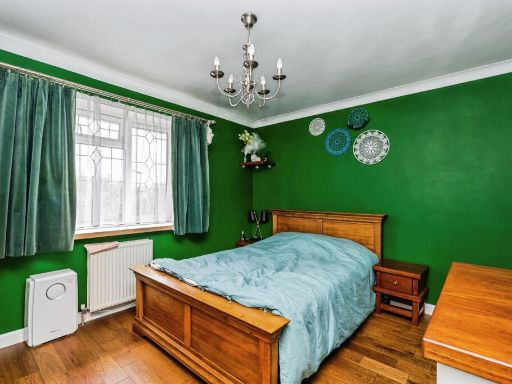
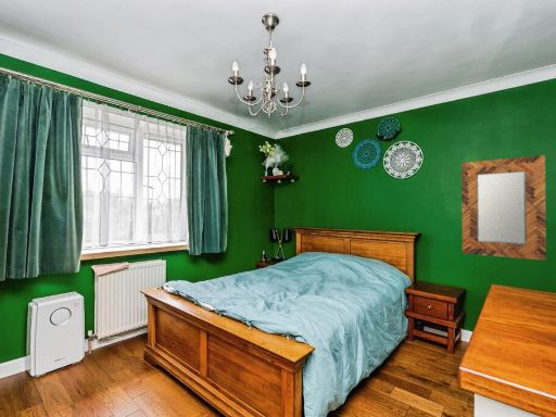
+ home mirror (500, 207)
